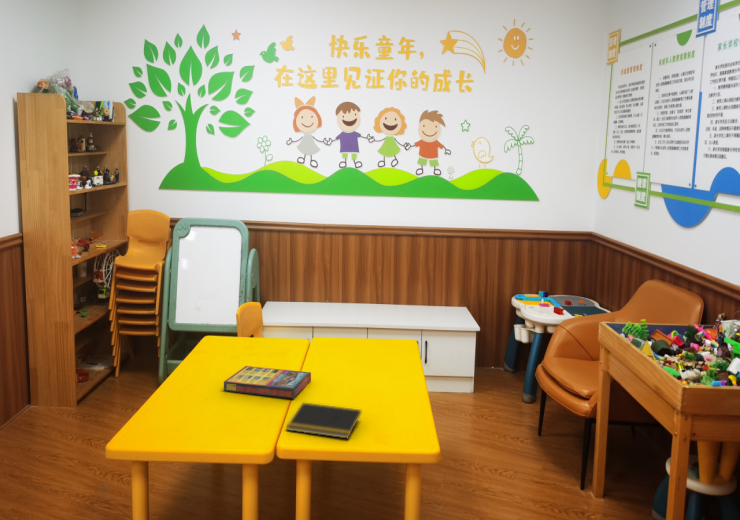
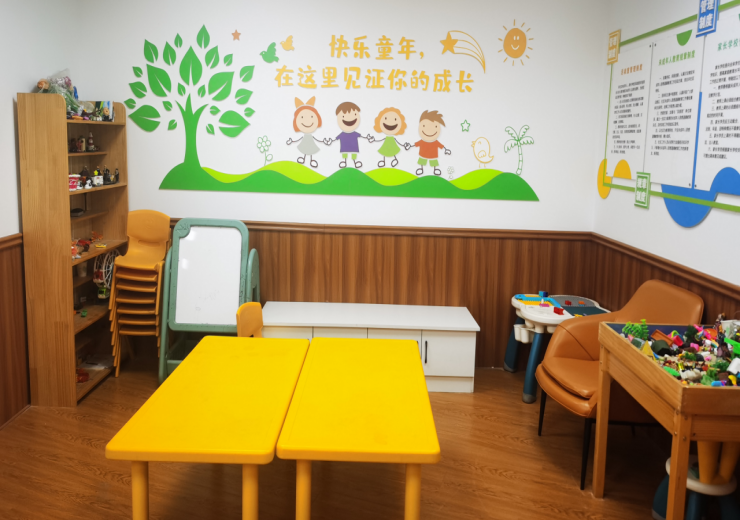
- notepad (324, 419)
- game compilation box (268, 381)
